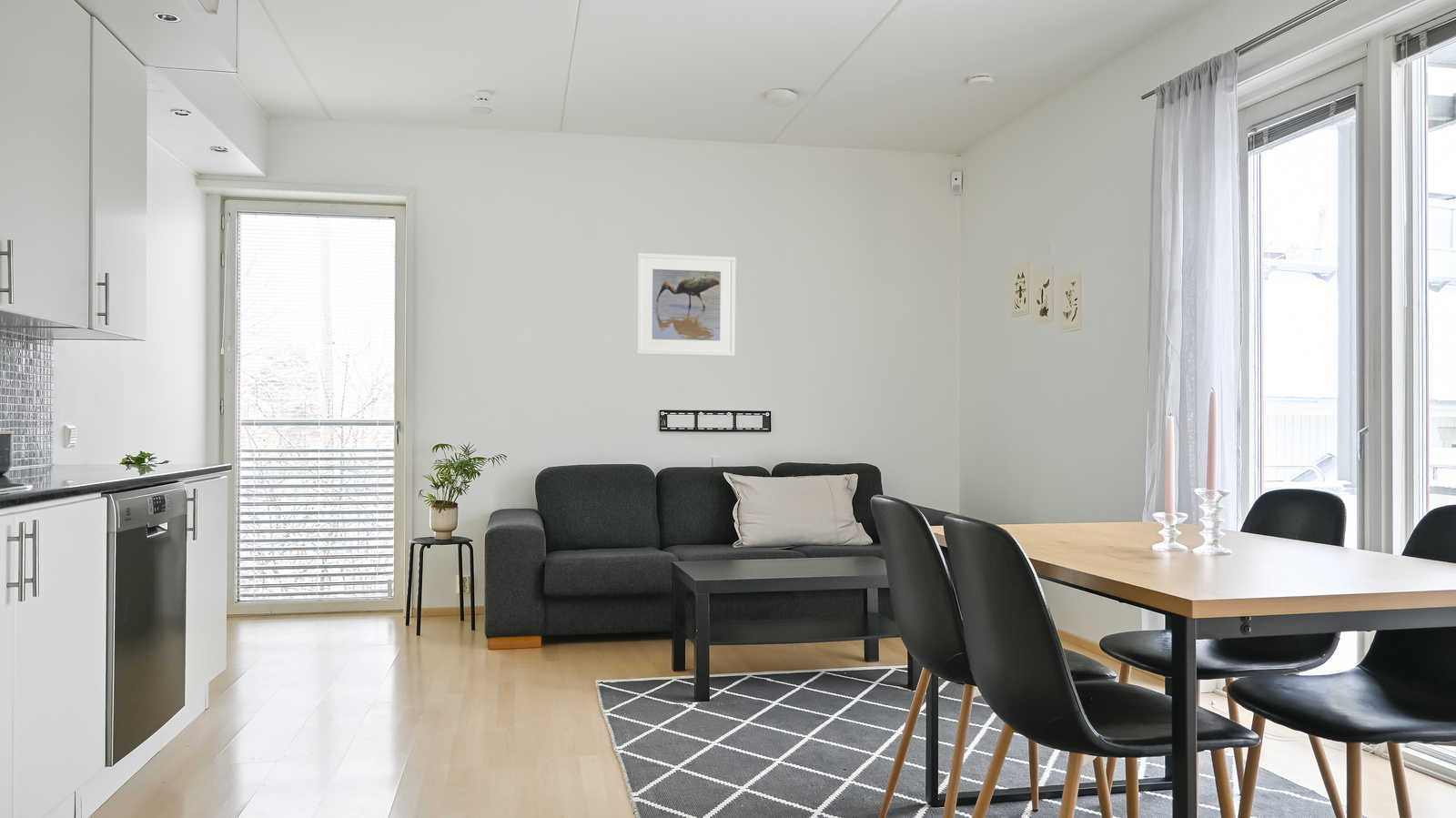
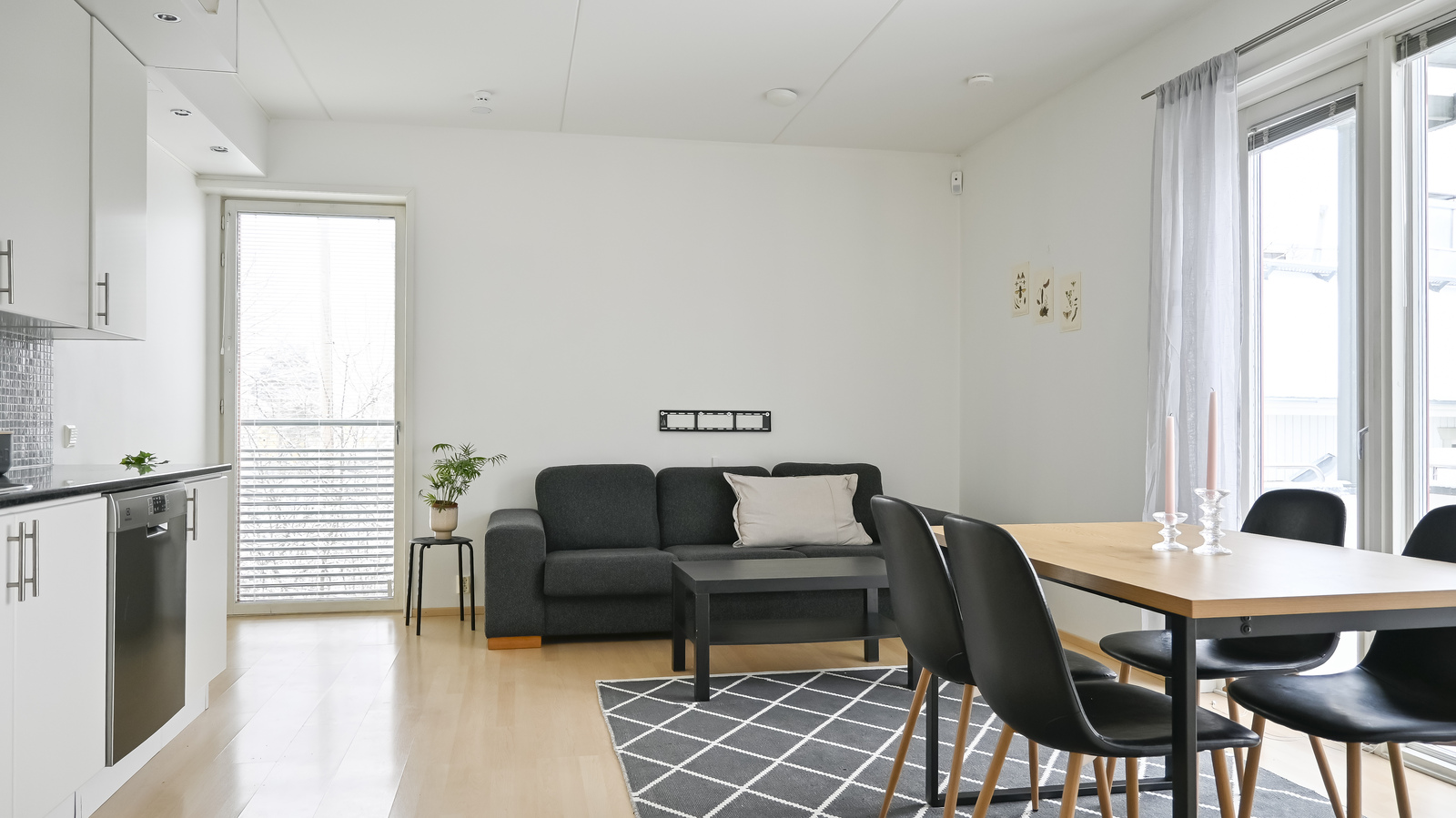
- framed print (686, 305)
